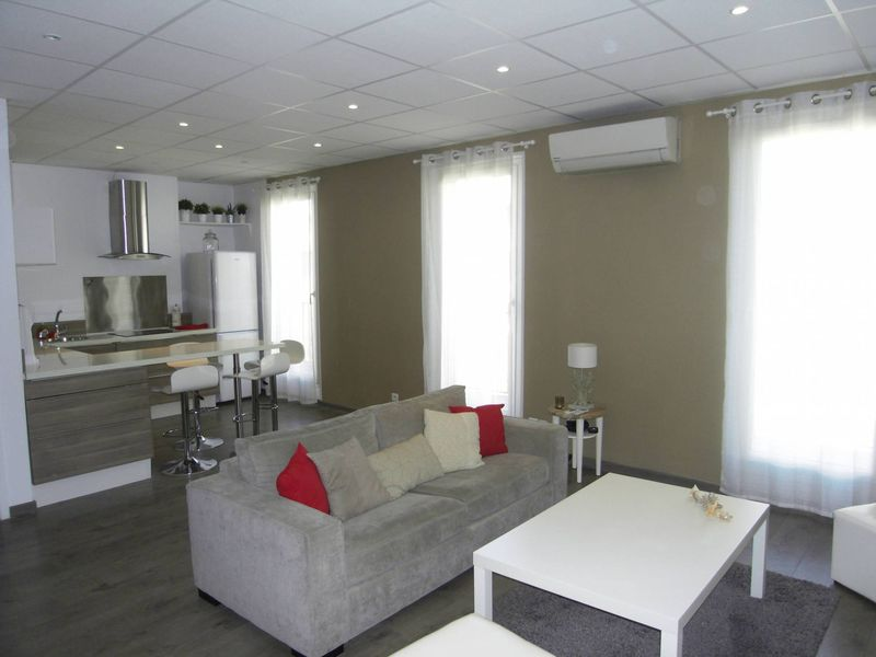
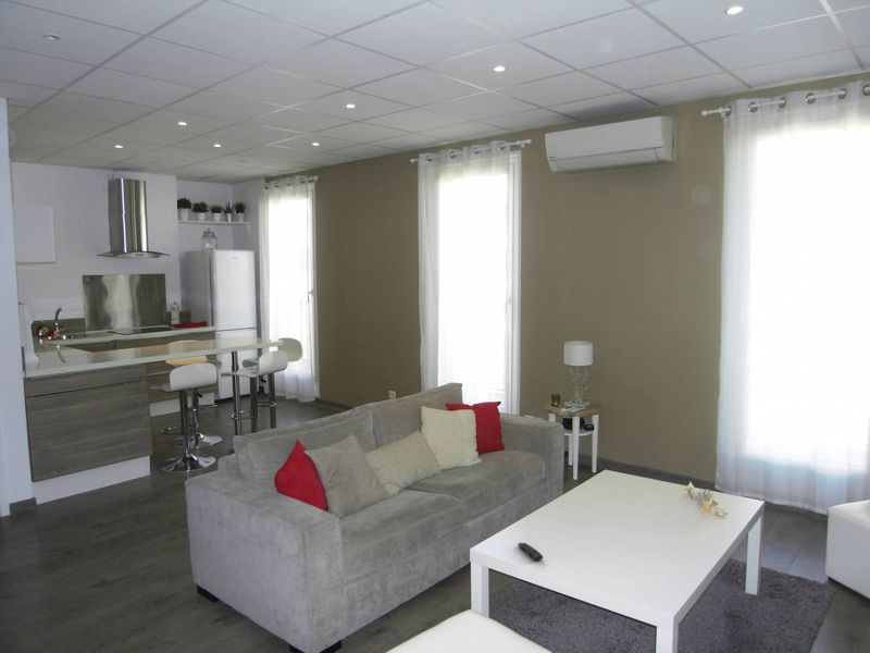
+ remote control (529, 550)
